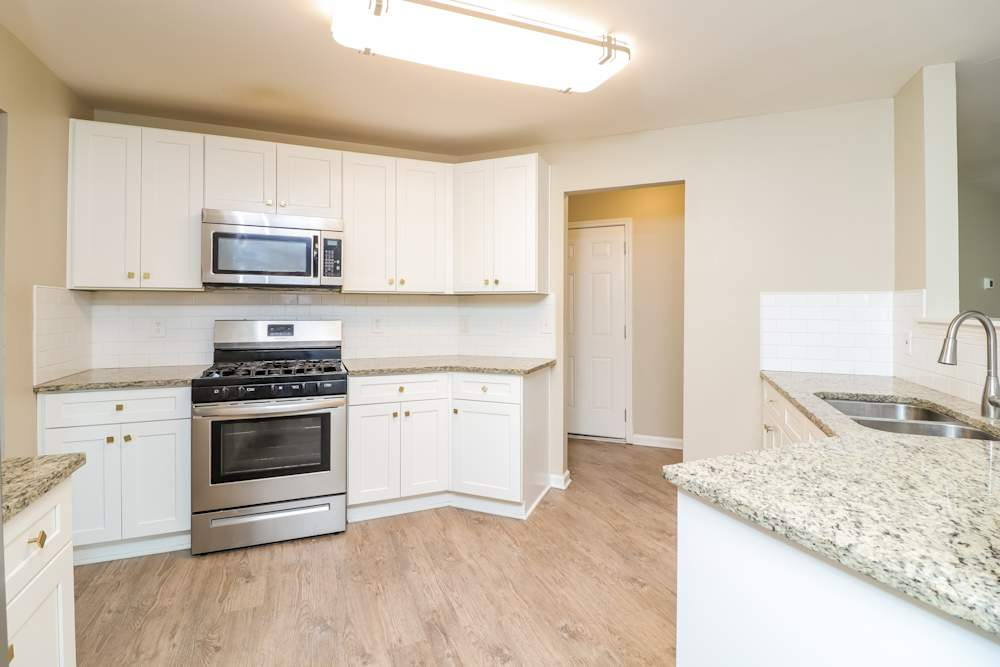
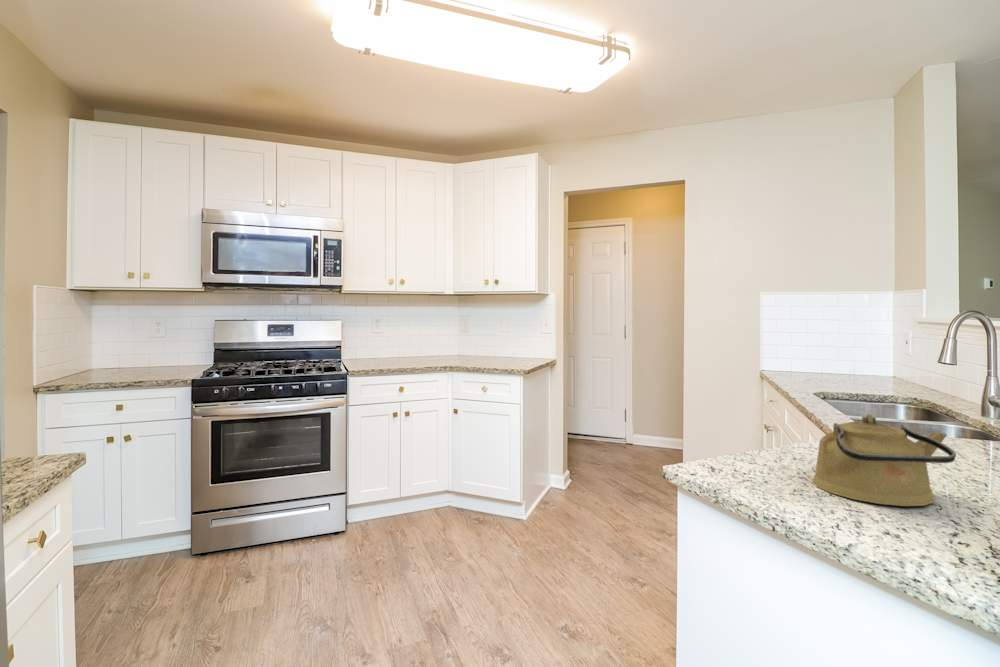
+ kettle (882, 452)
